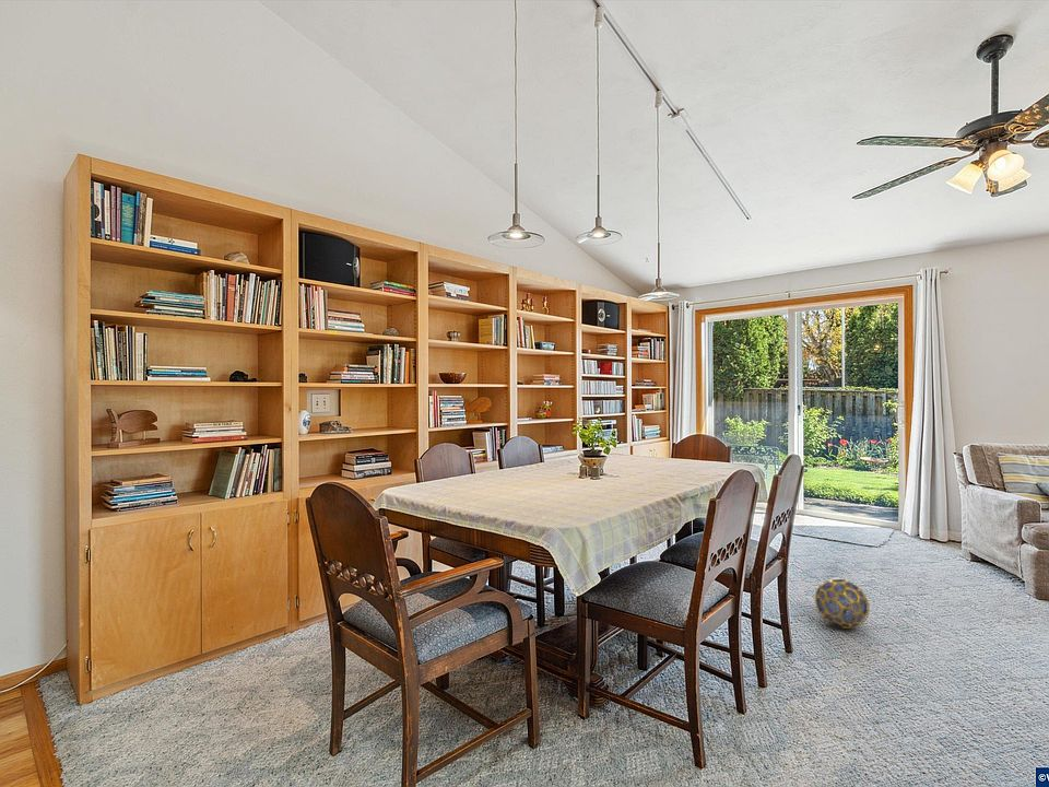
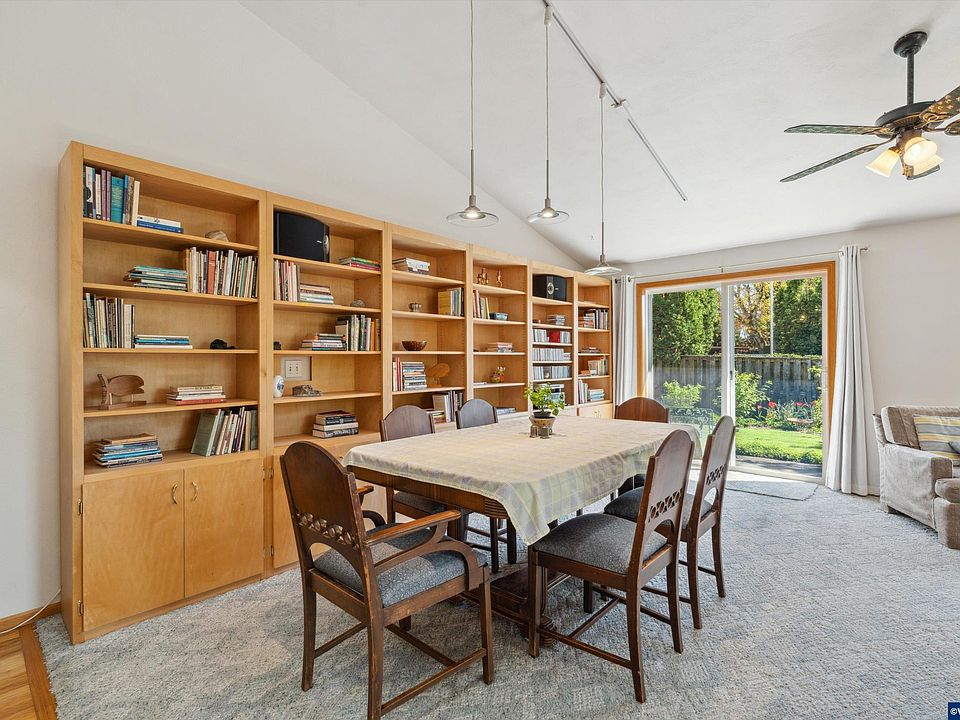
- ball (841, 602)
